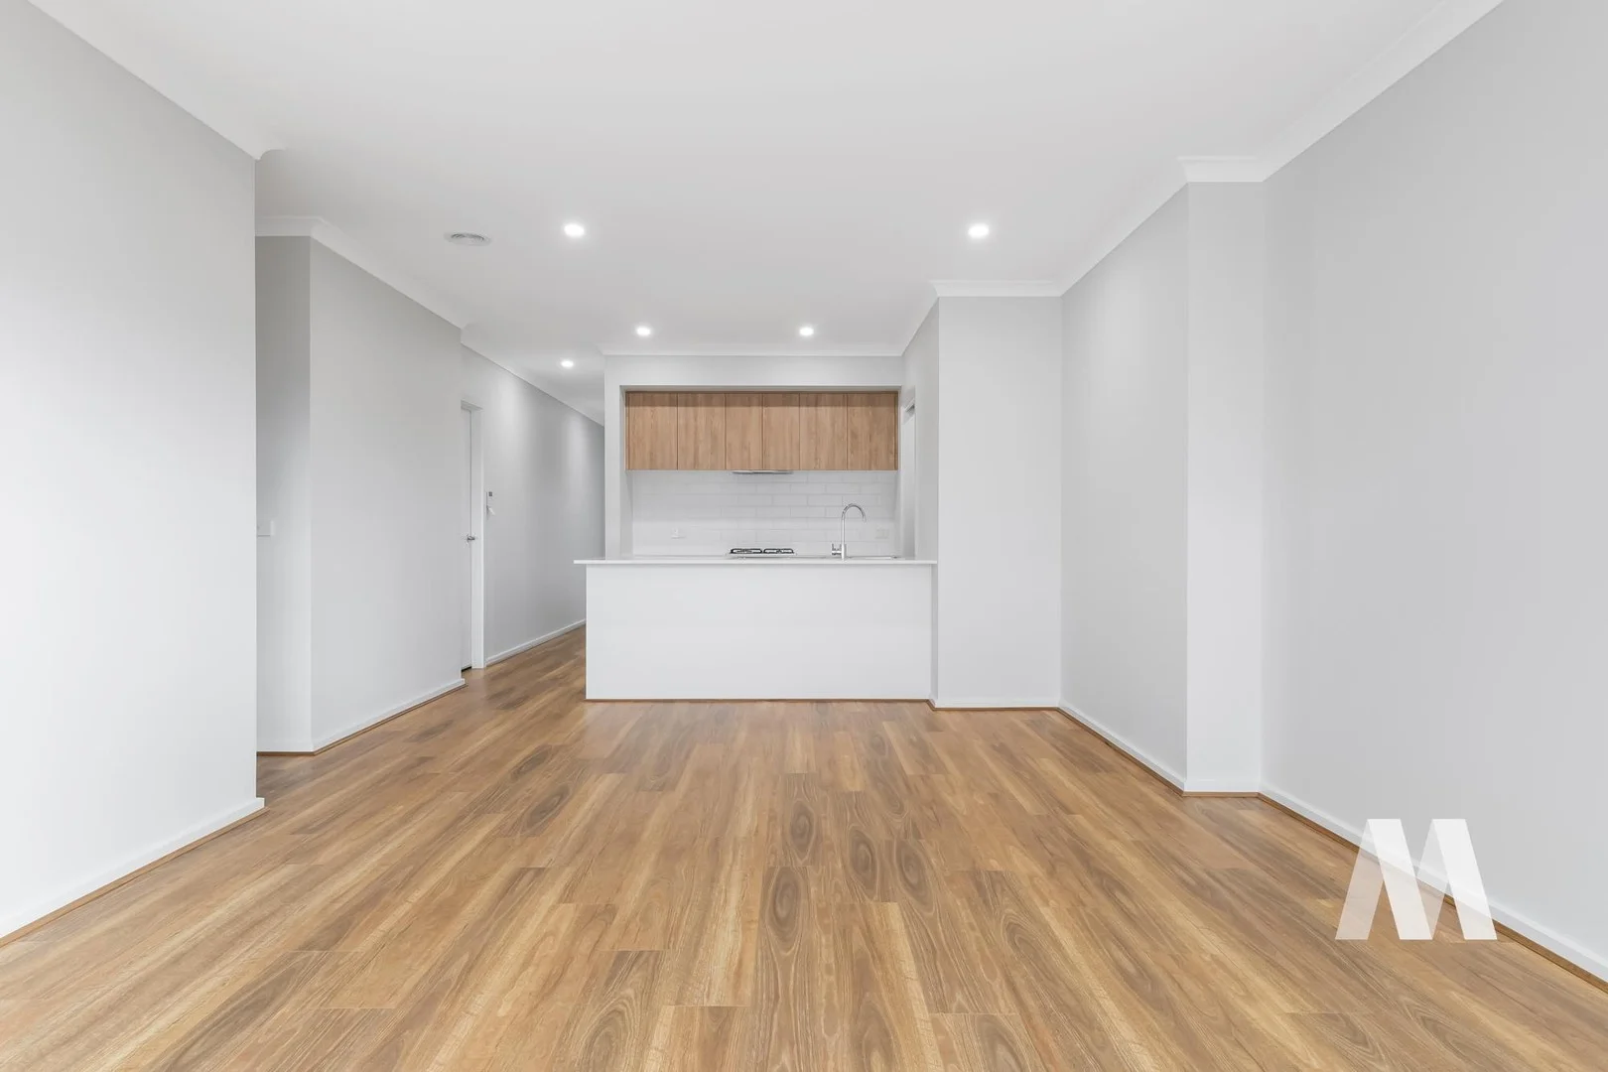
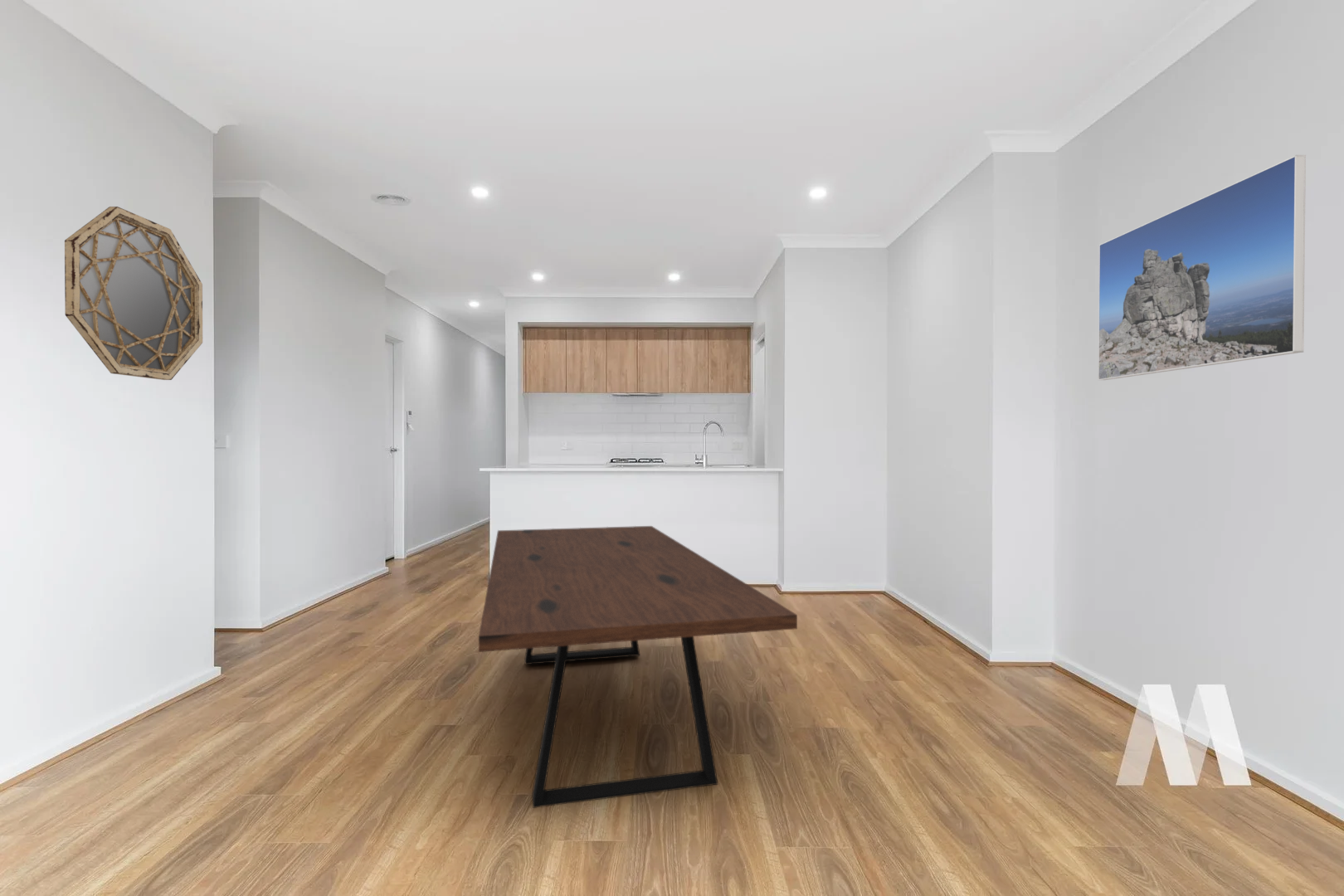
+ home mirror (142, 297)
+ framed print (1182, 288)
+ dining table (599, 634)
